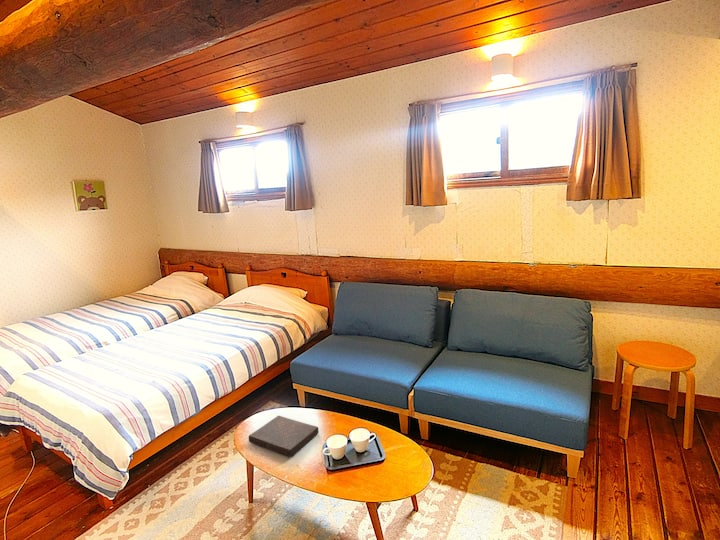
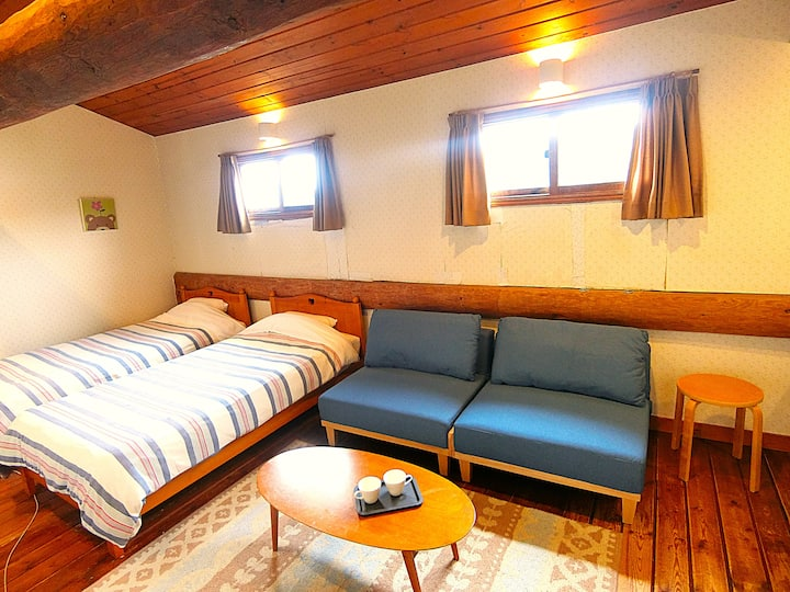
- book (284, 434)
